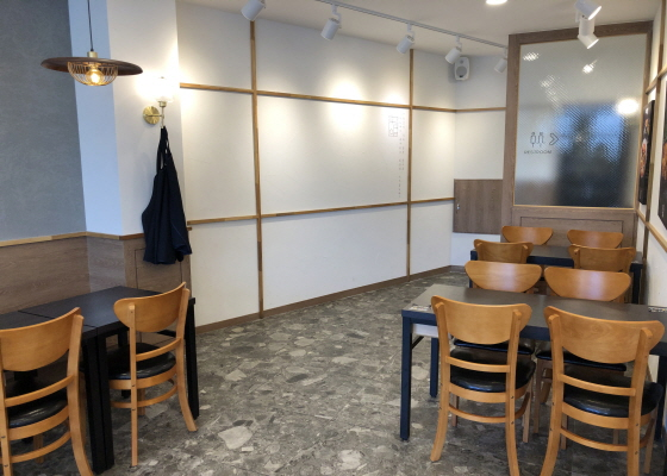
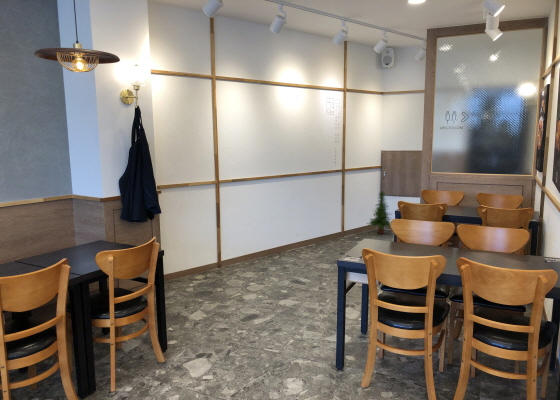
+ tree (380, 212)
